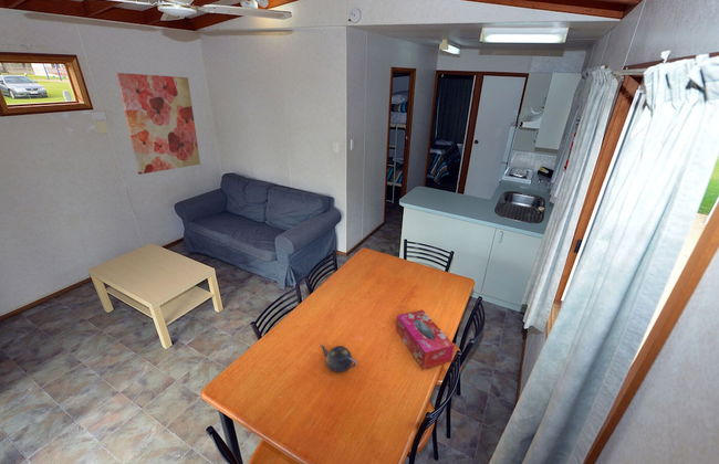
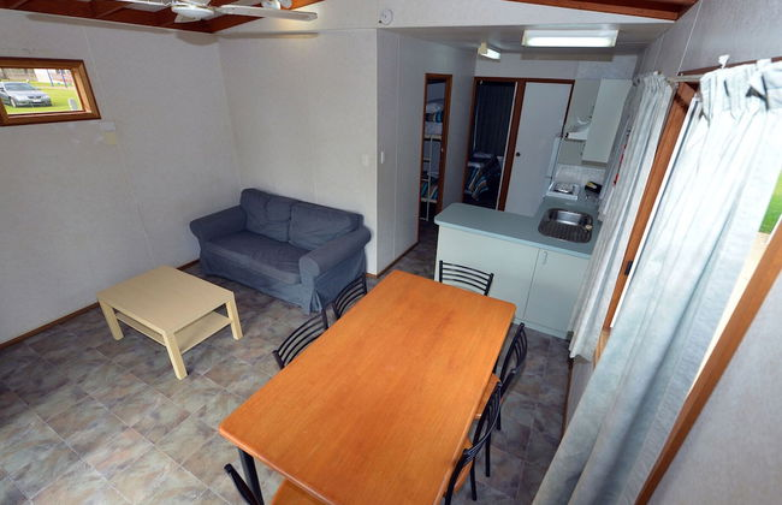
- wall art (164, 124)
- teapot (337, 356)
- tissue box (423, 337)
